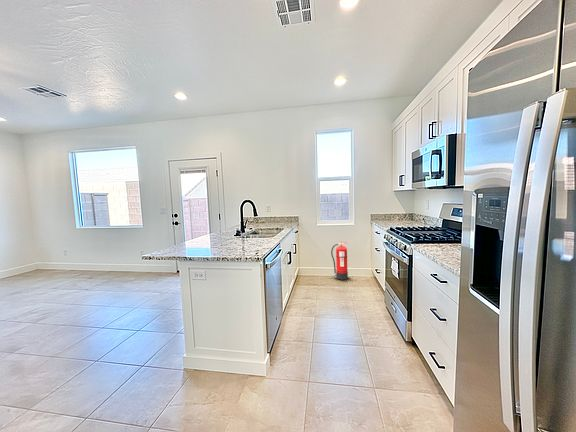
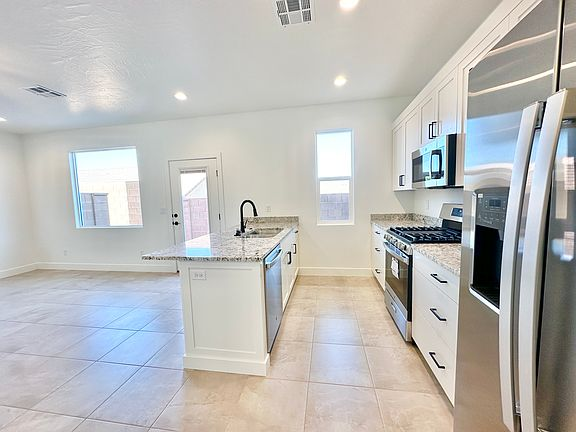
- fire extinguisher (340, 259)
